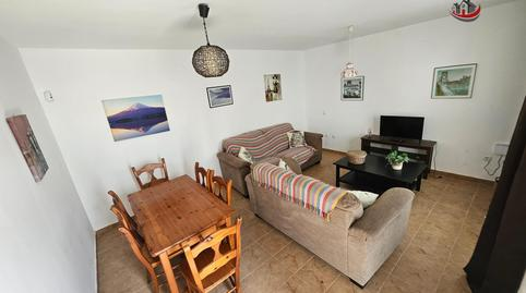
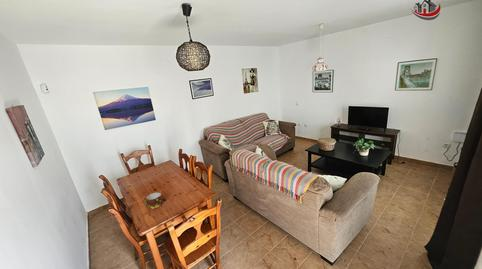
+ cup (154, 201)
